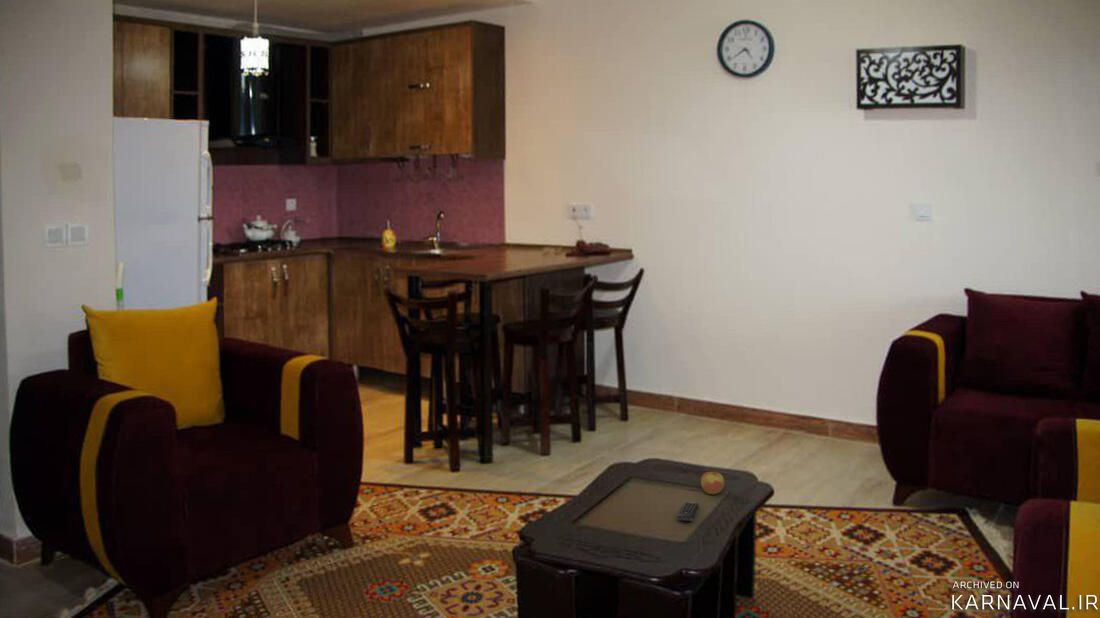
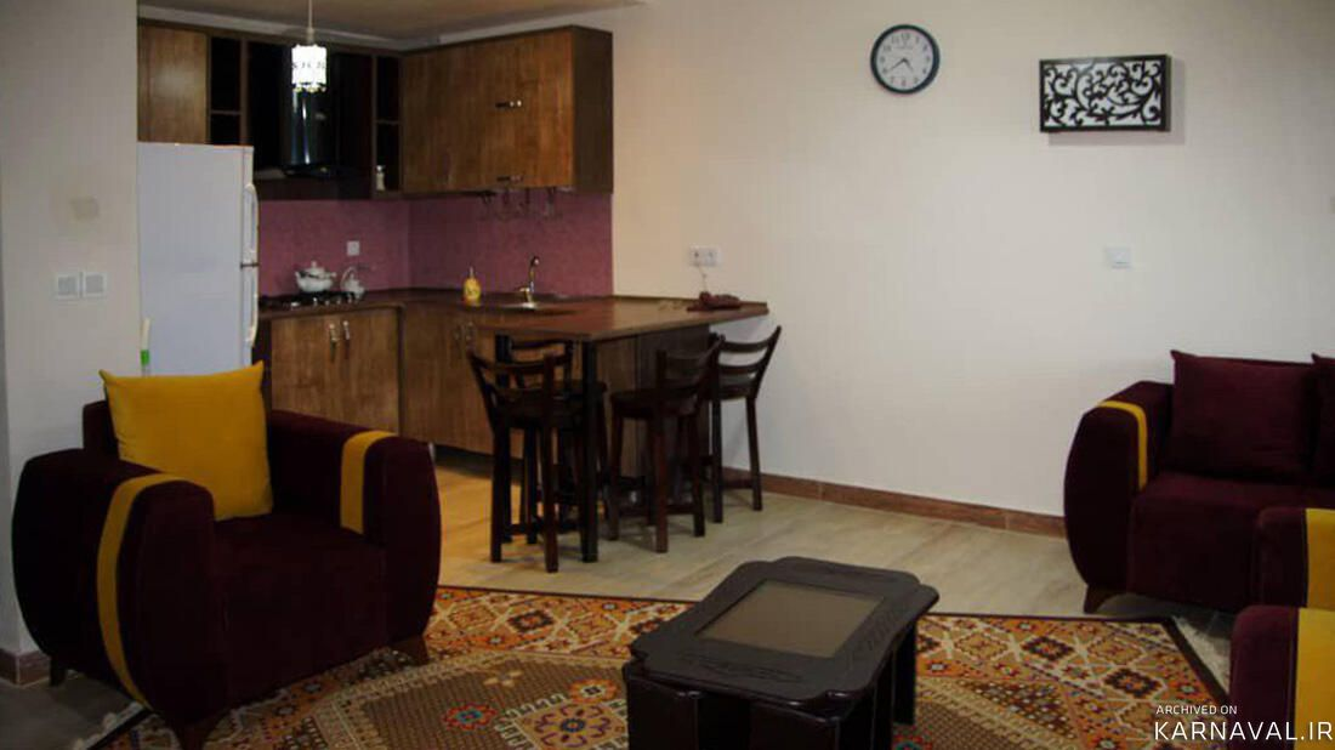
- remote control (688, 509)
- apple (712, 480)
